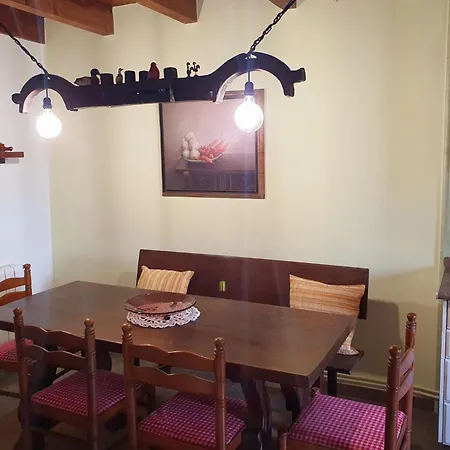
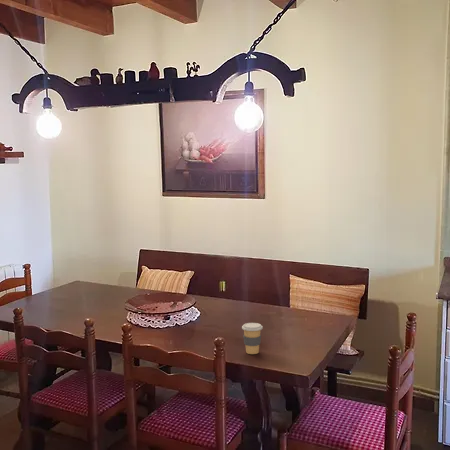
+ coffee cup (252, 338)
